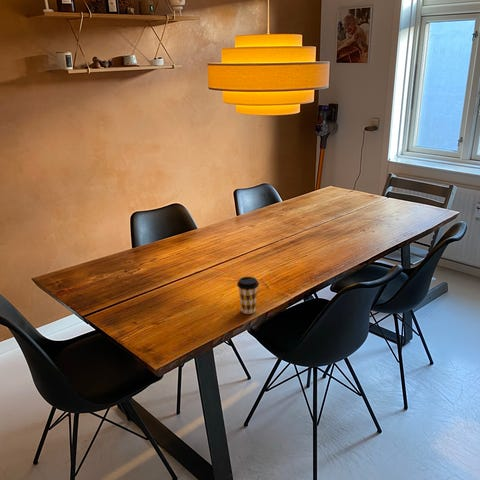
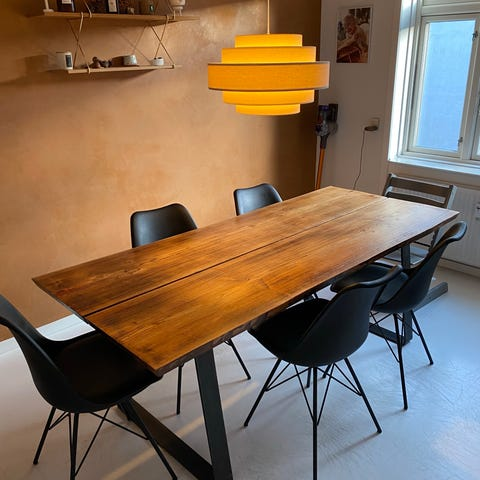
- coffee cup (248, 295)
